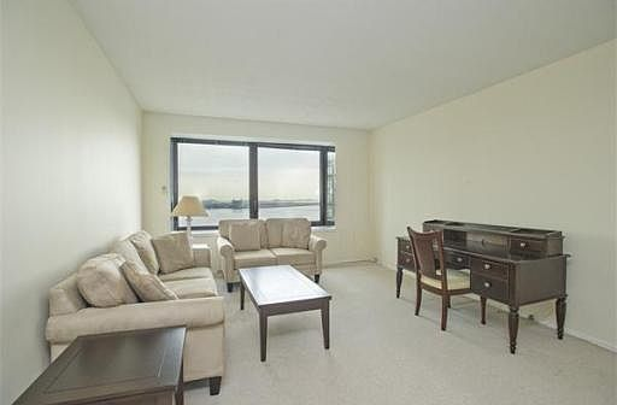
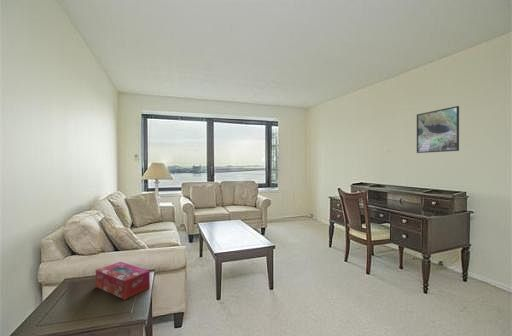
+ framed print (436, 131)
+ tissue box (122, 278)
